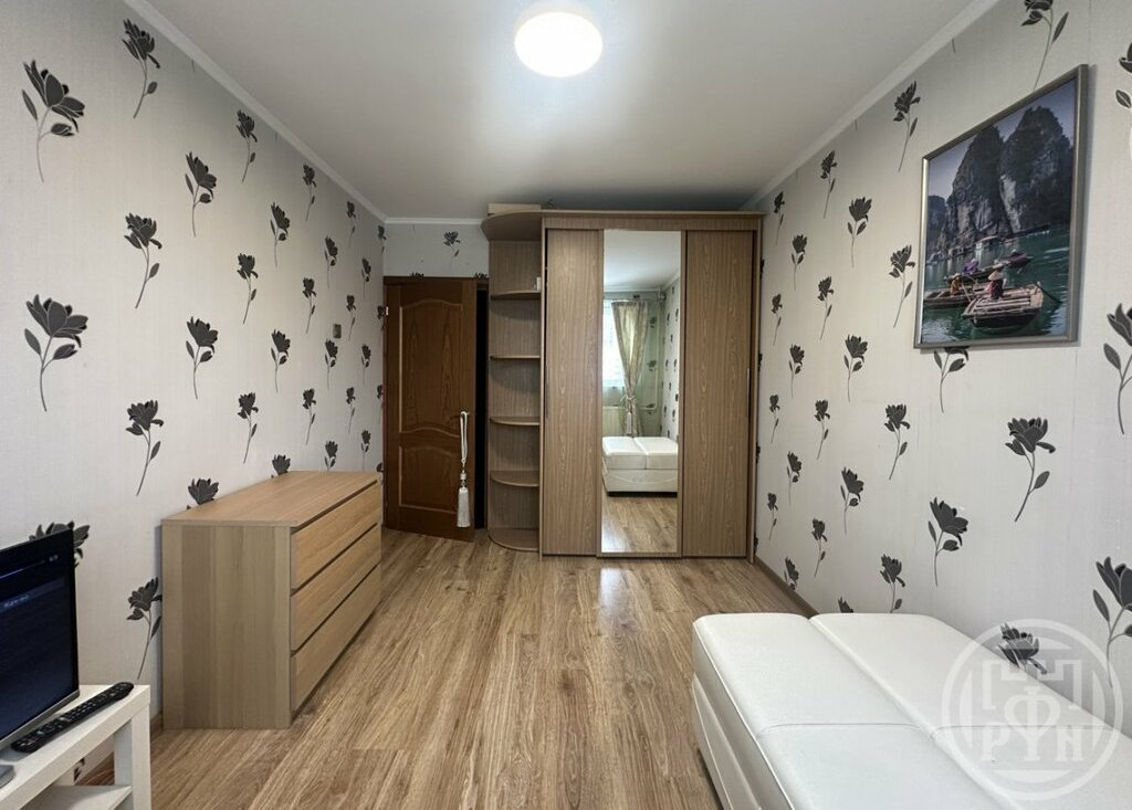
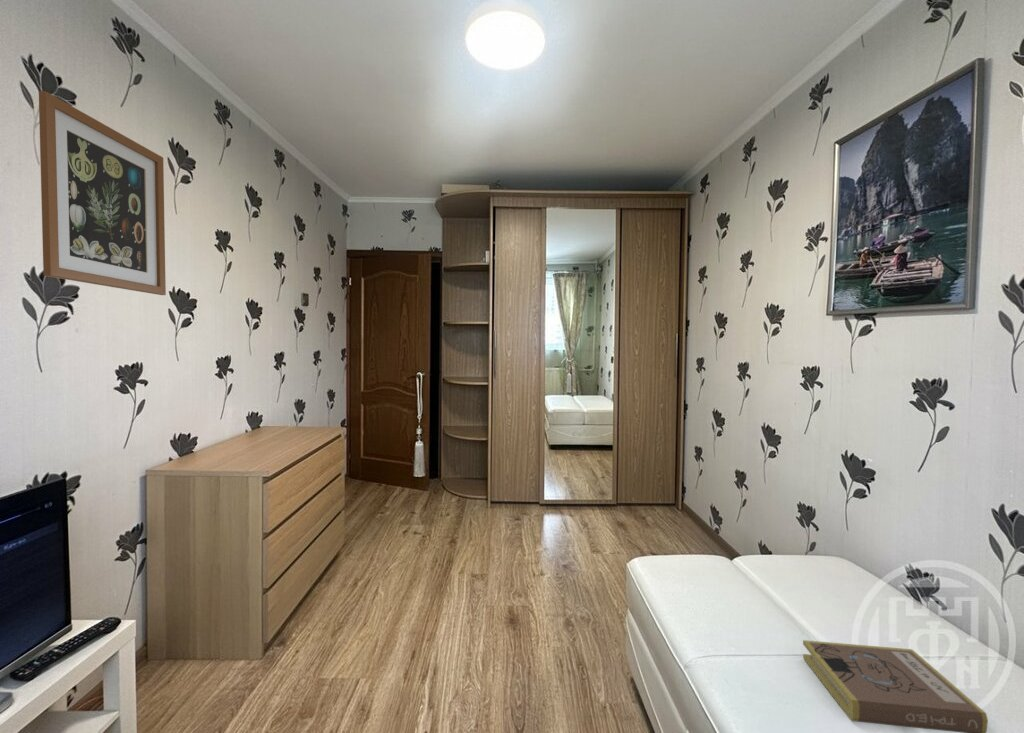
+ book (884, 683)
+ wall art (111, 208)
